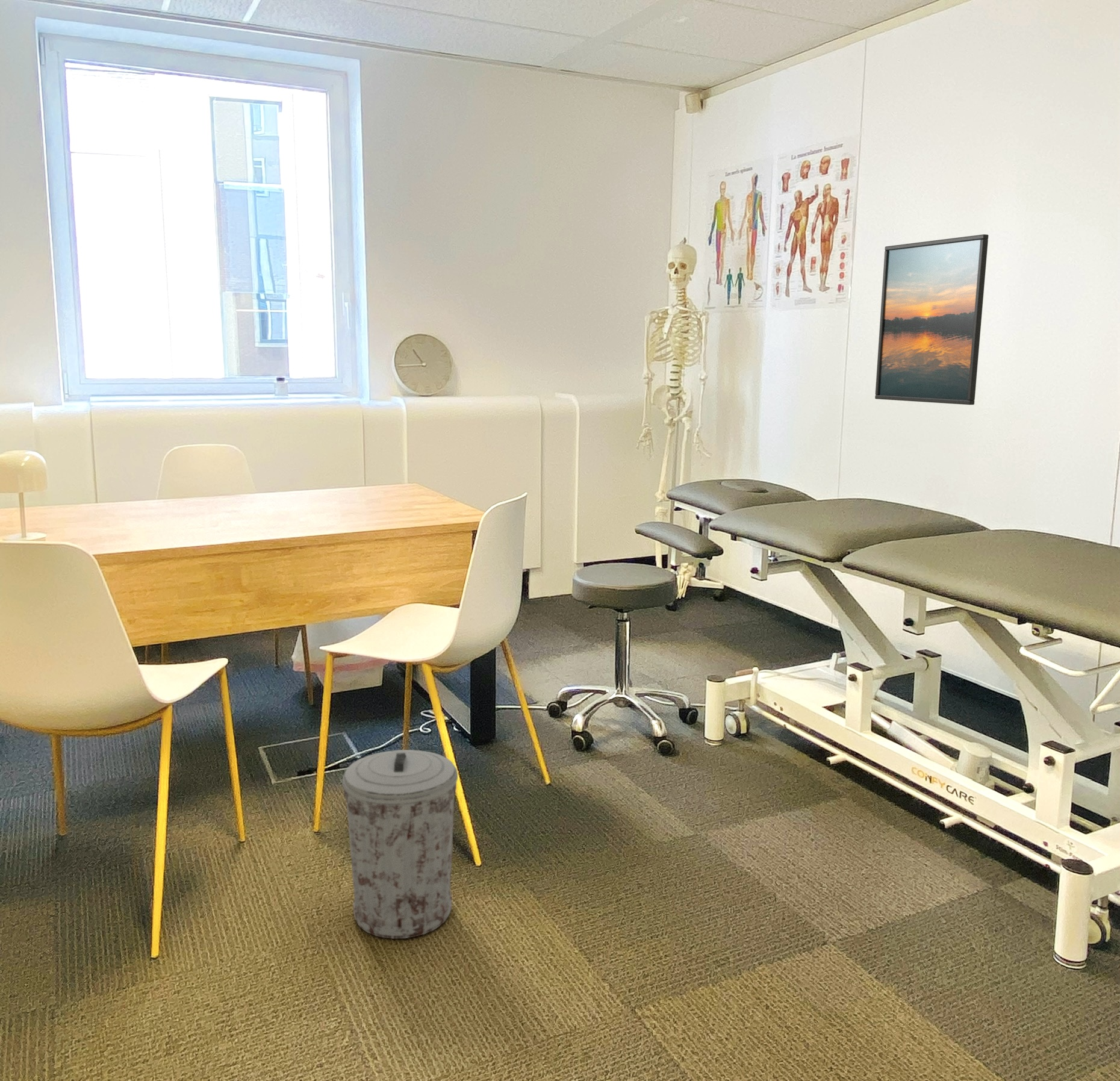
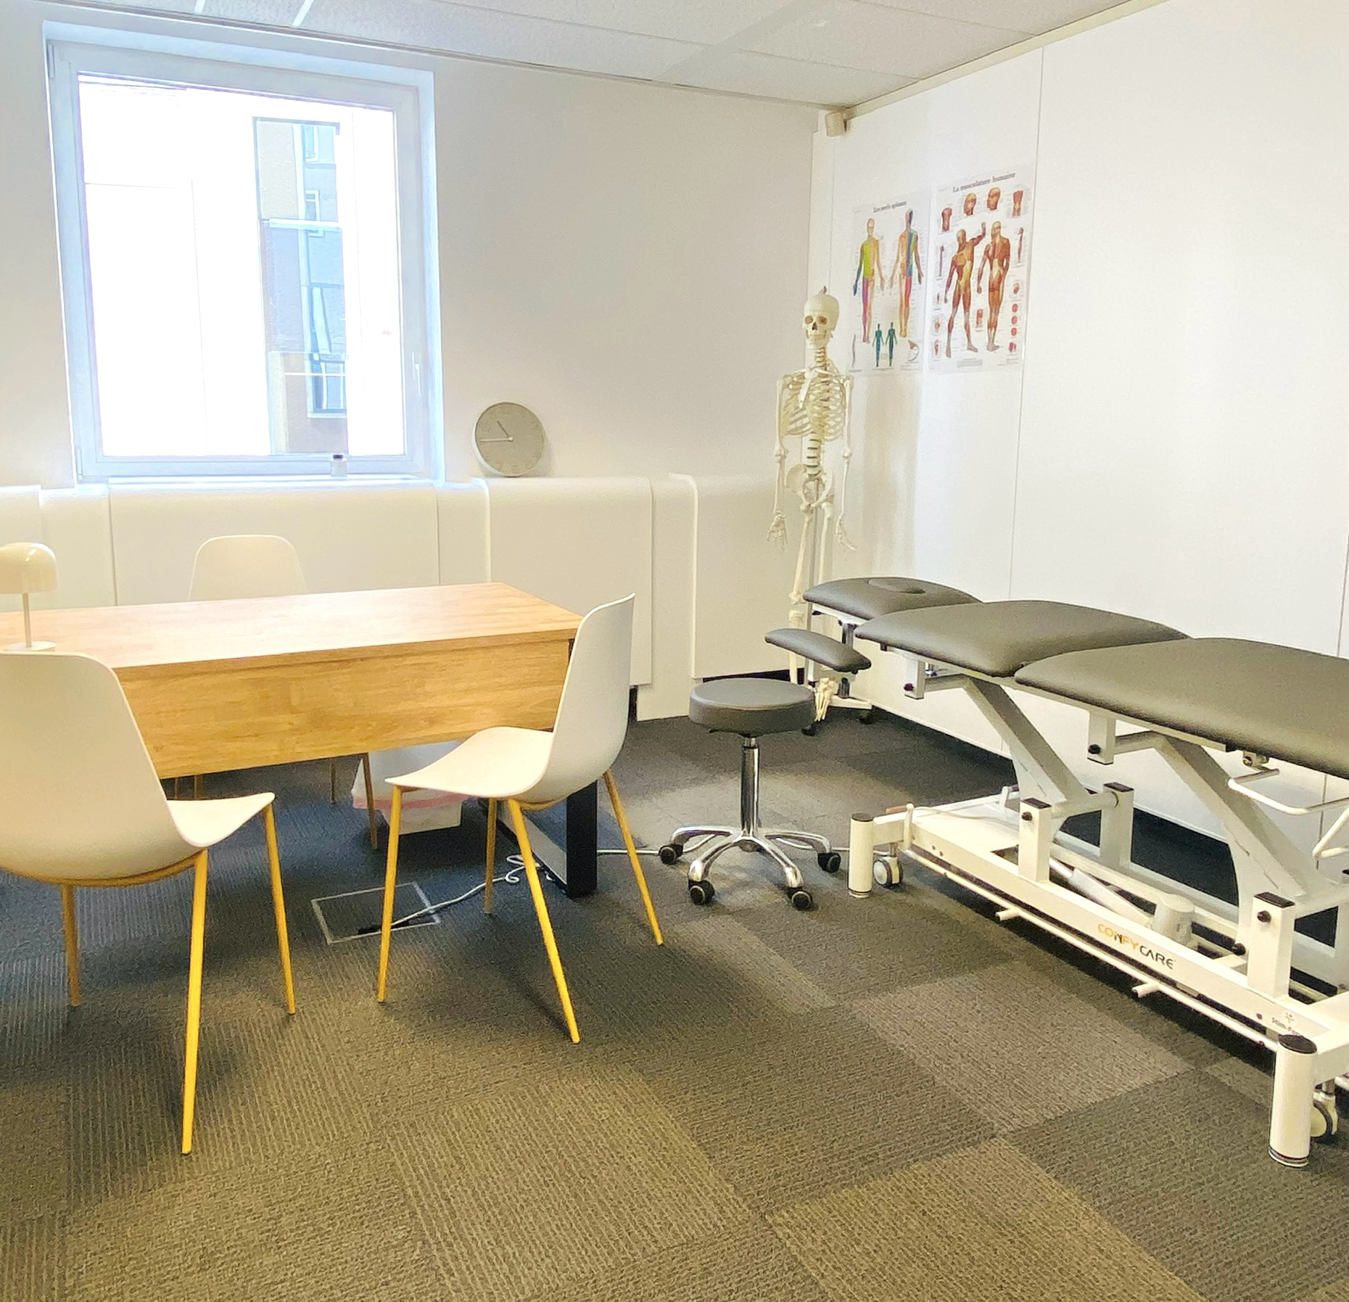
- trash can (401, 836)
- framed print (927, 322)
